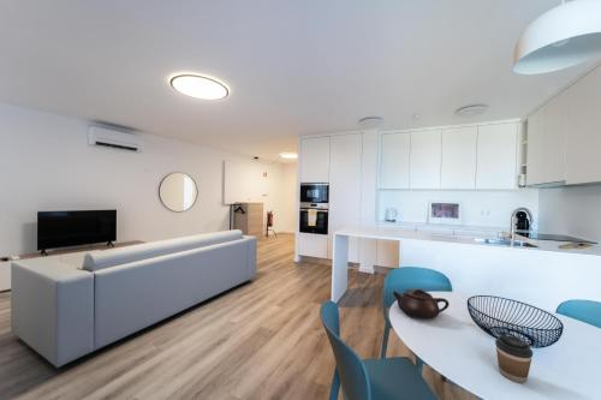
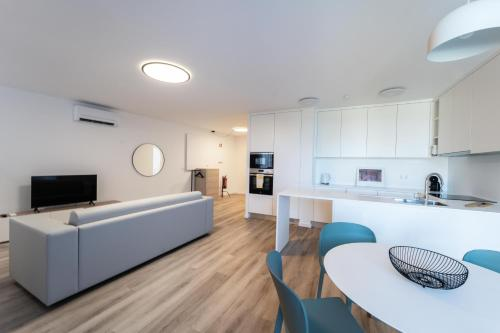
- coffee cup (512, 356)
- teapot (418, 300)
